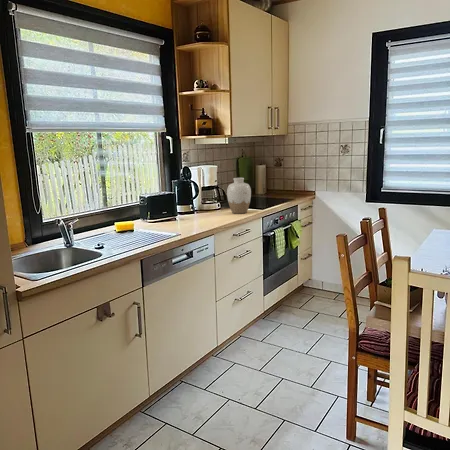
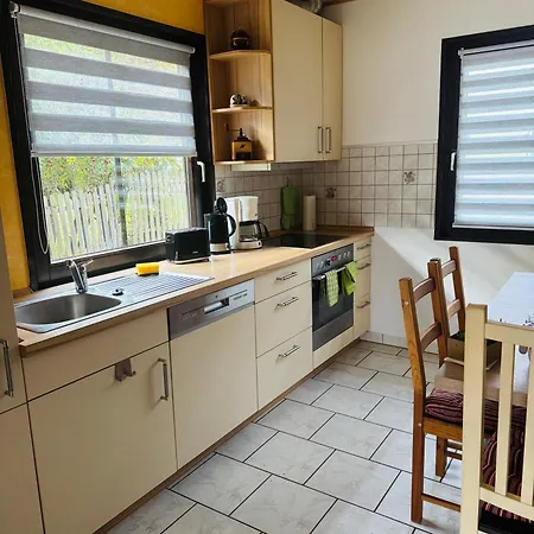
- vase (239, 195)
